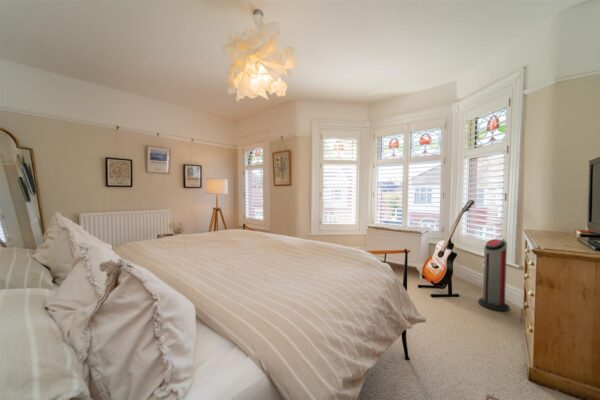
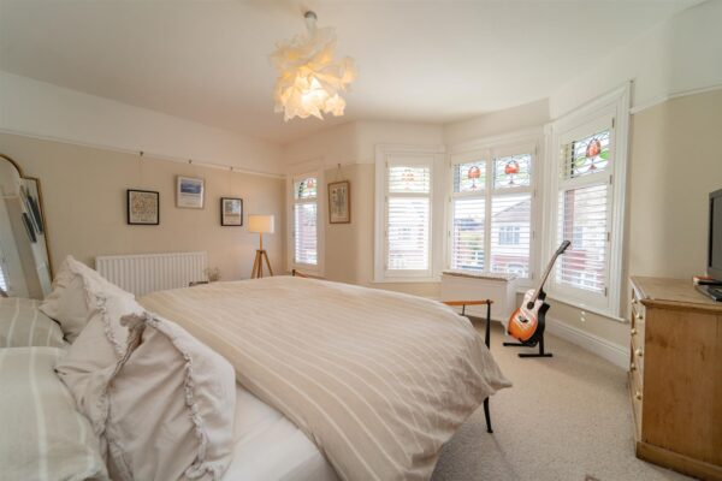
- air purifier (494, 272)
